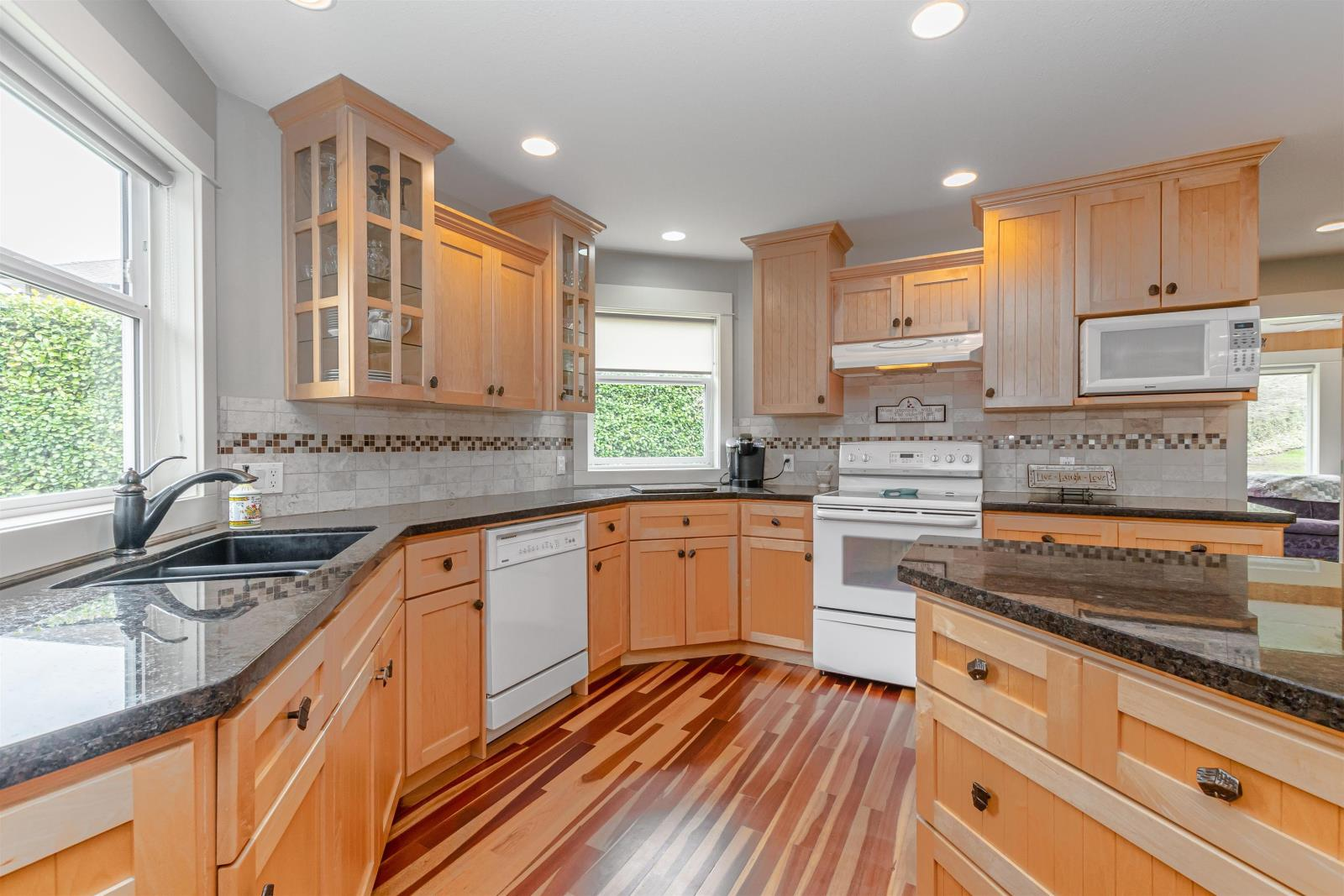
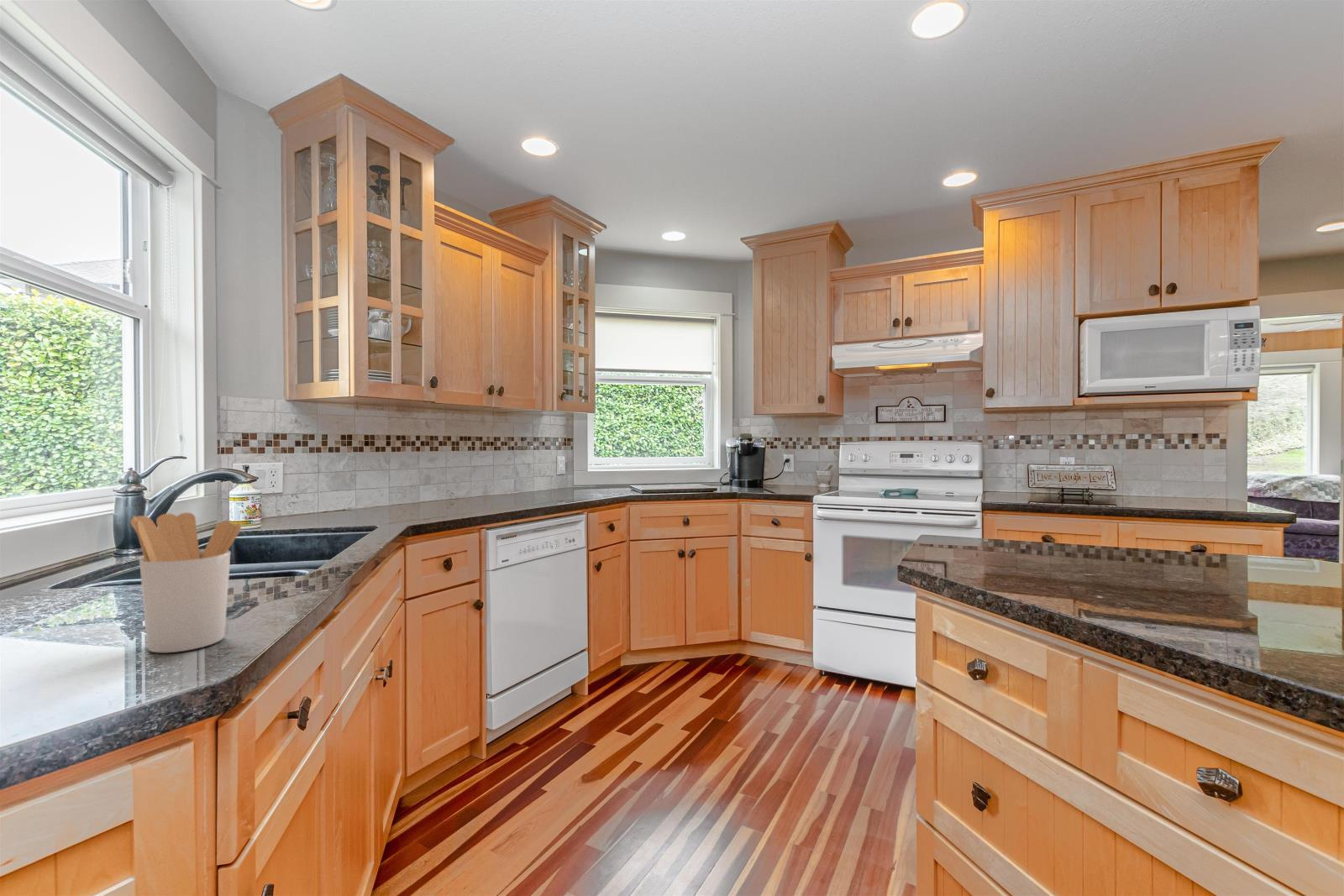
+ utensil holder (179, 575)
